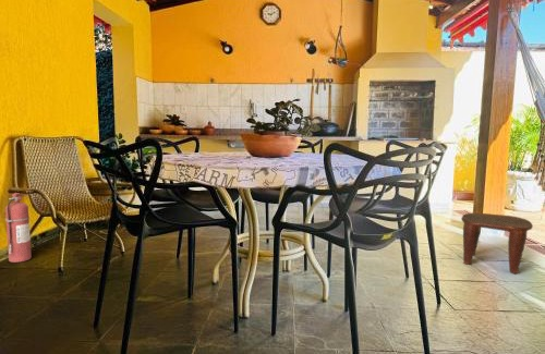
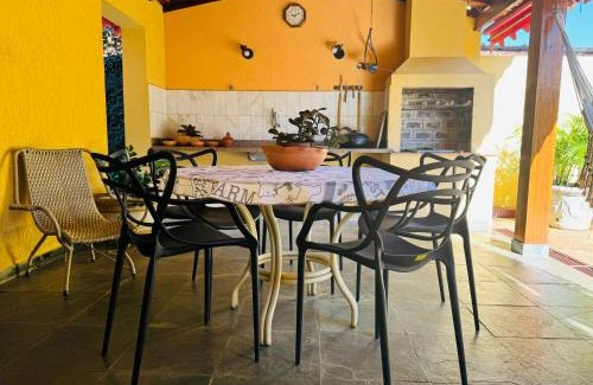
- stool (495, 229)
- fire extinguisher (17, 224)
